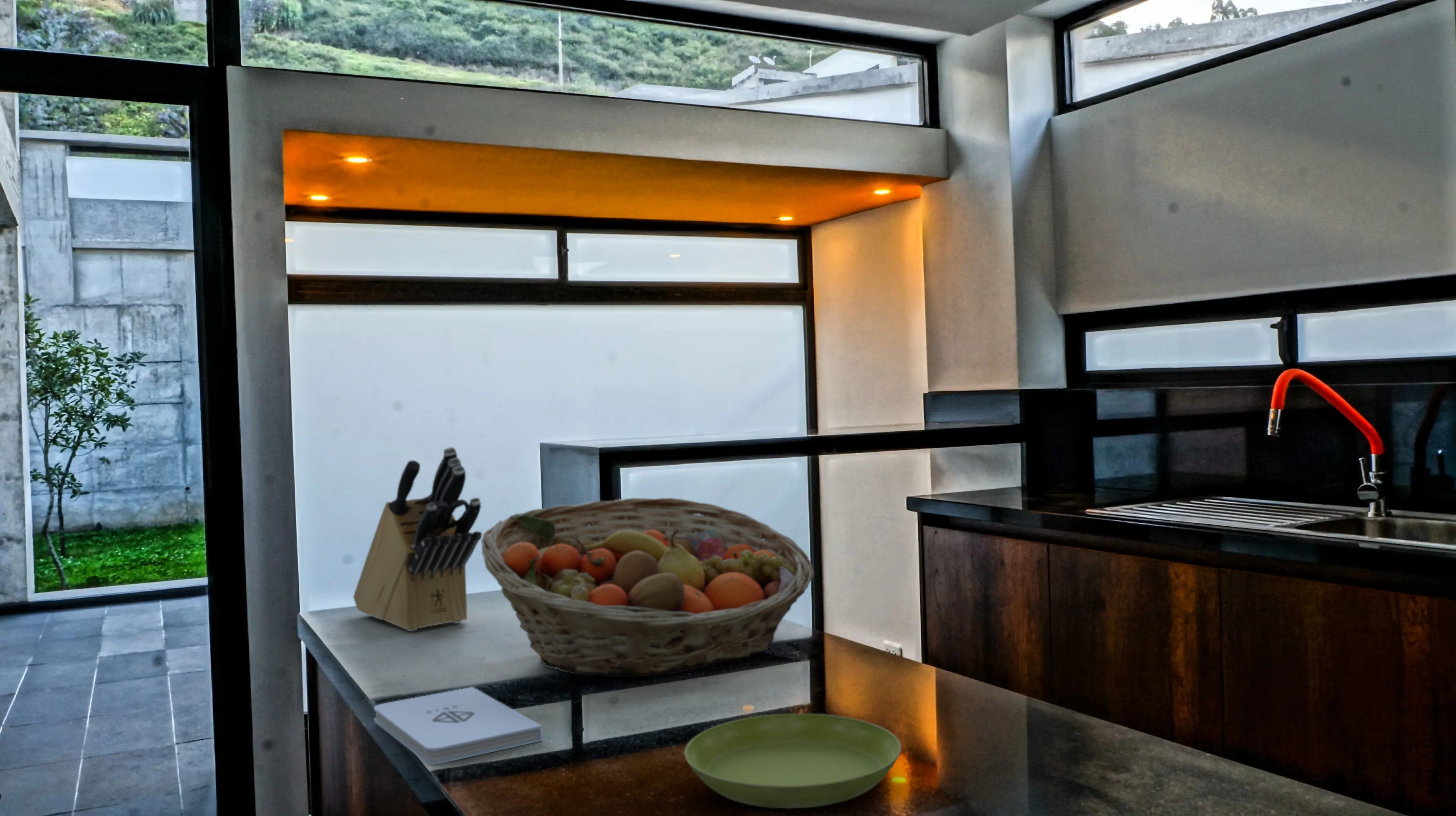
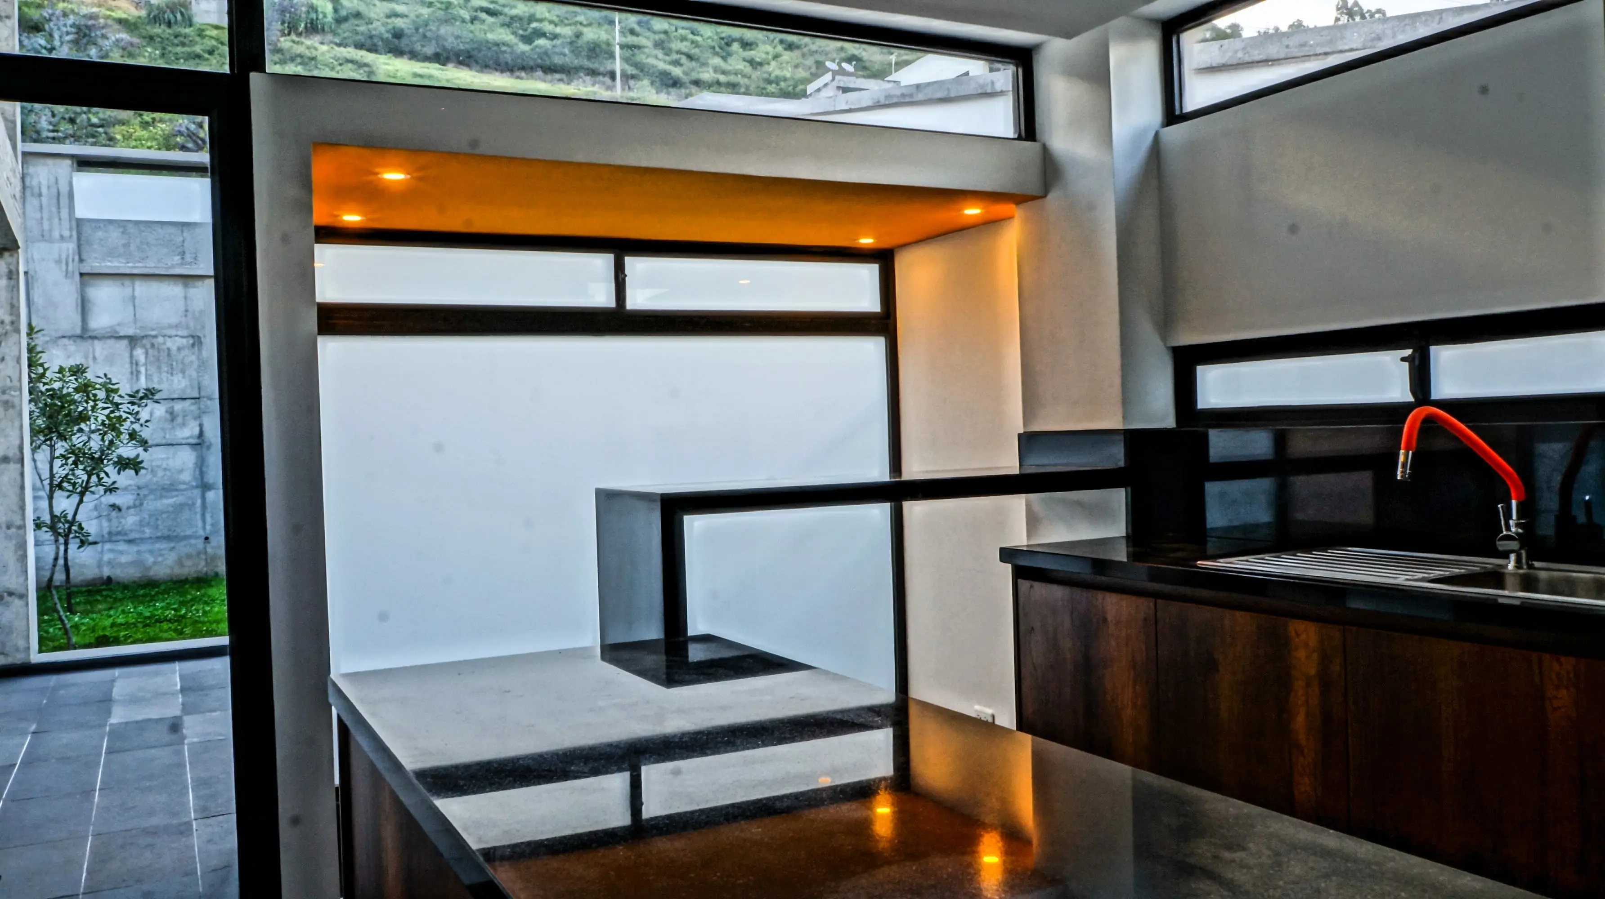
- knife block (415, 534)
- saucer (792, 761)
- fruit basket (650, 578)
- notepad (453, 722)
